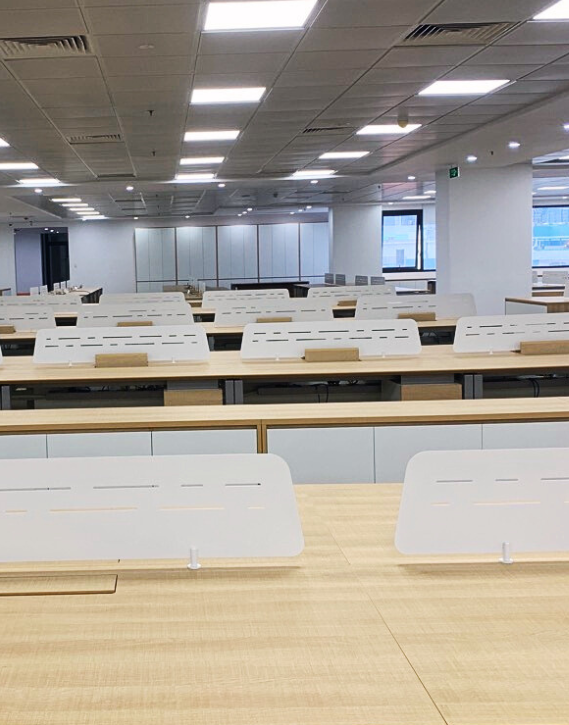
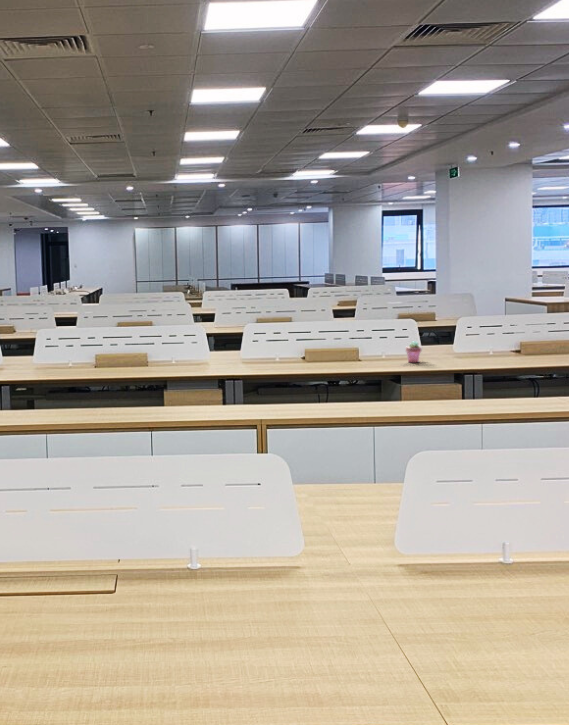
+ potted succulent (413, 351)
